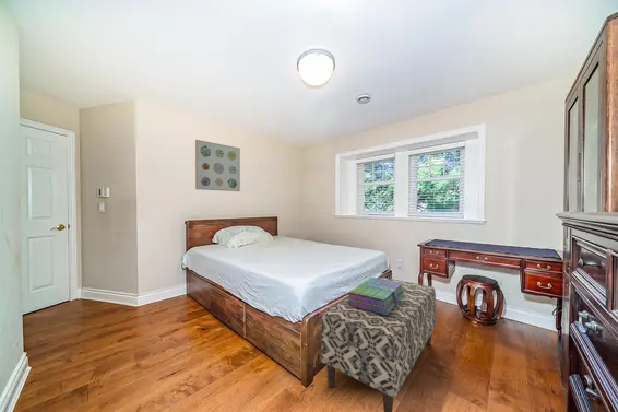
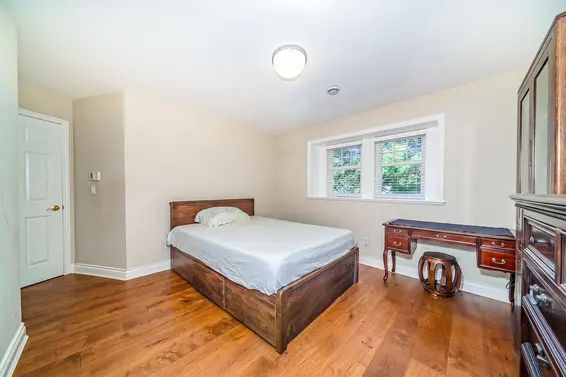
- stack of books (377, 295)
- wall art (218, 167)
- bench (385, 329)
